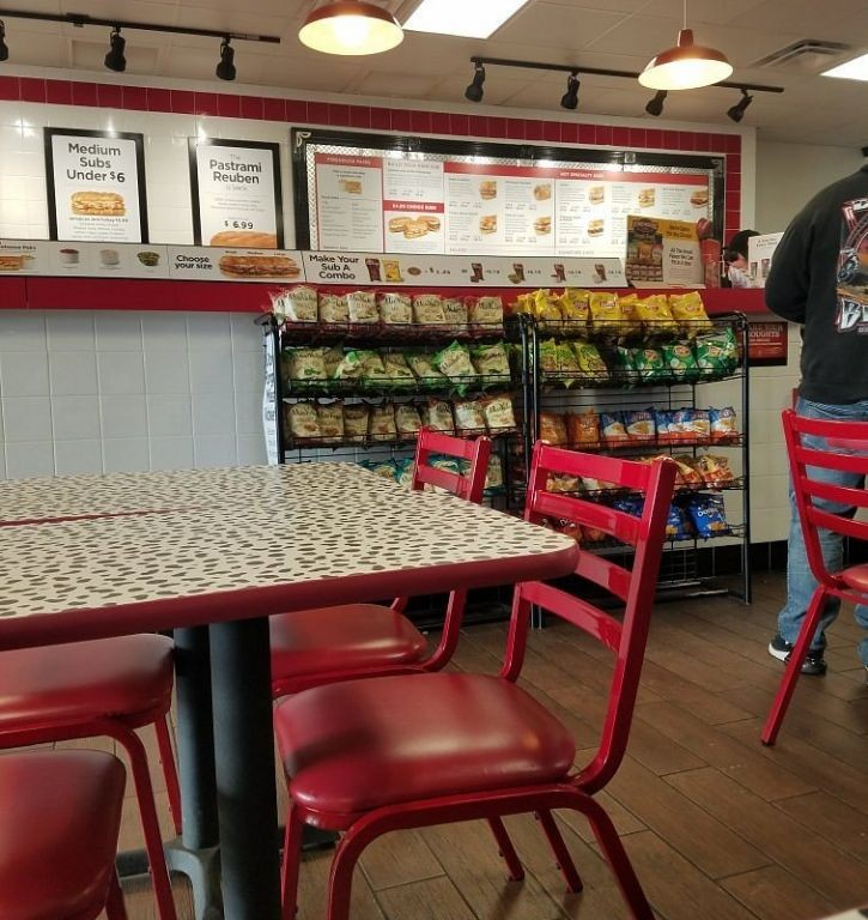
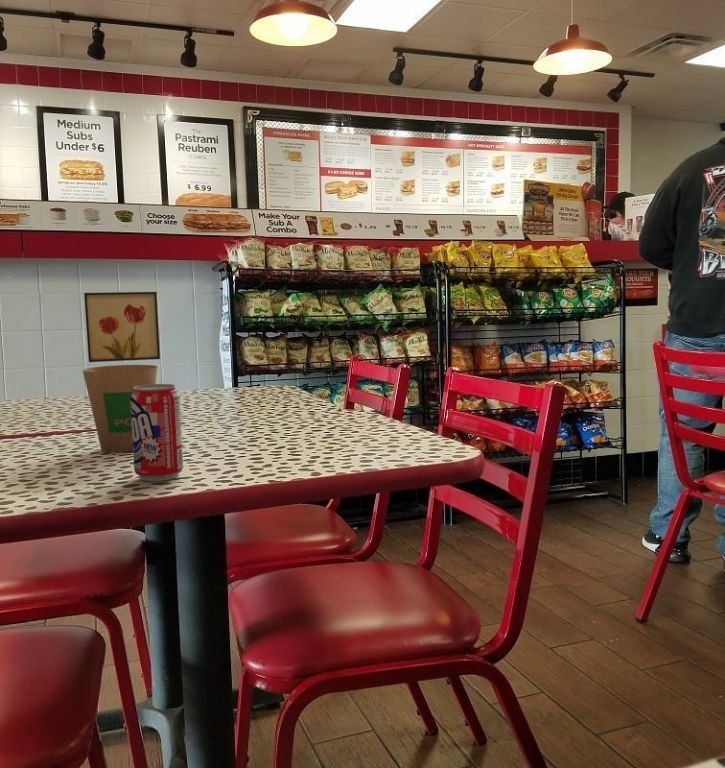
+ beverage can (156, 431)
+ paper cup (123, 408)
+ wall art (122, 326)
